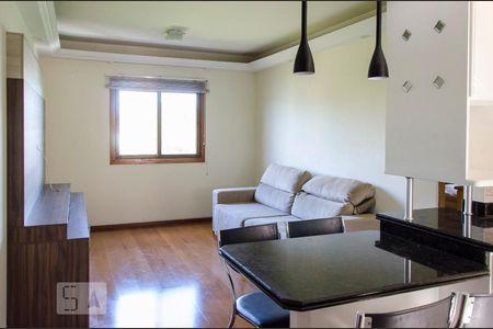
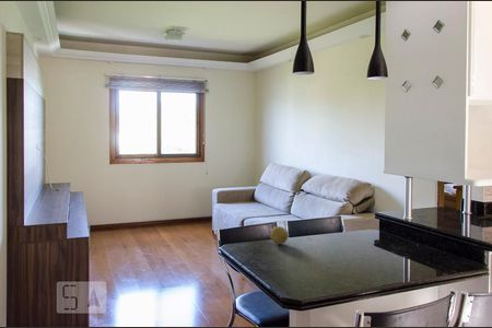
+ fruit (279, 235)
